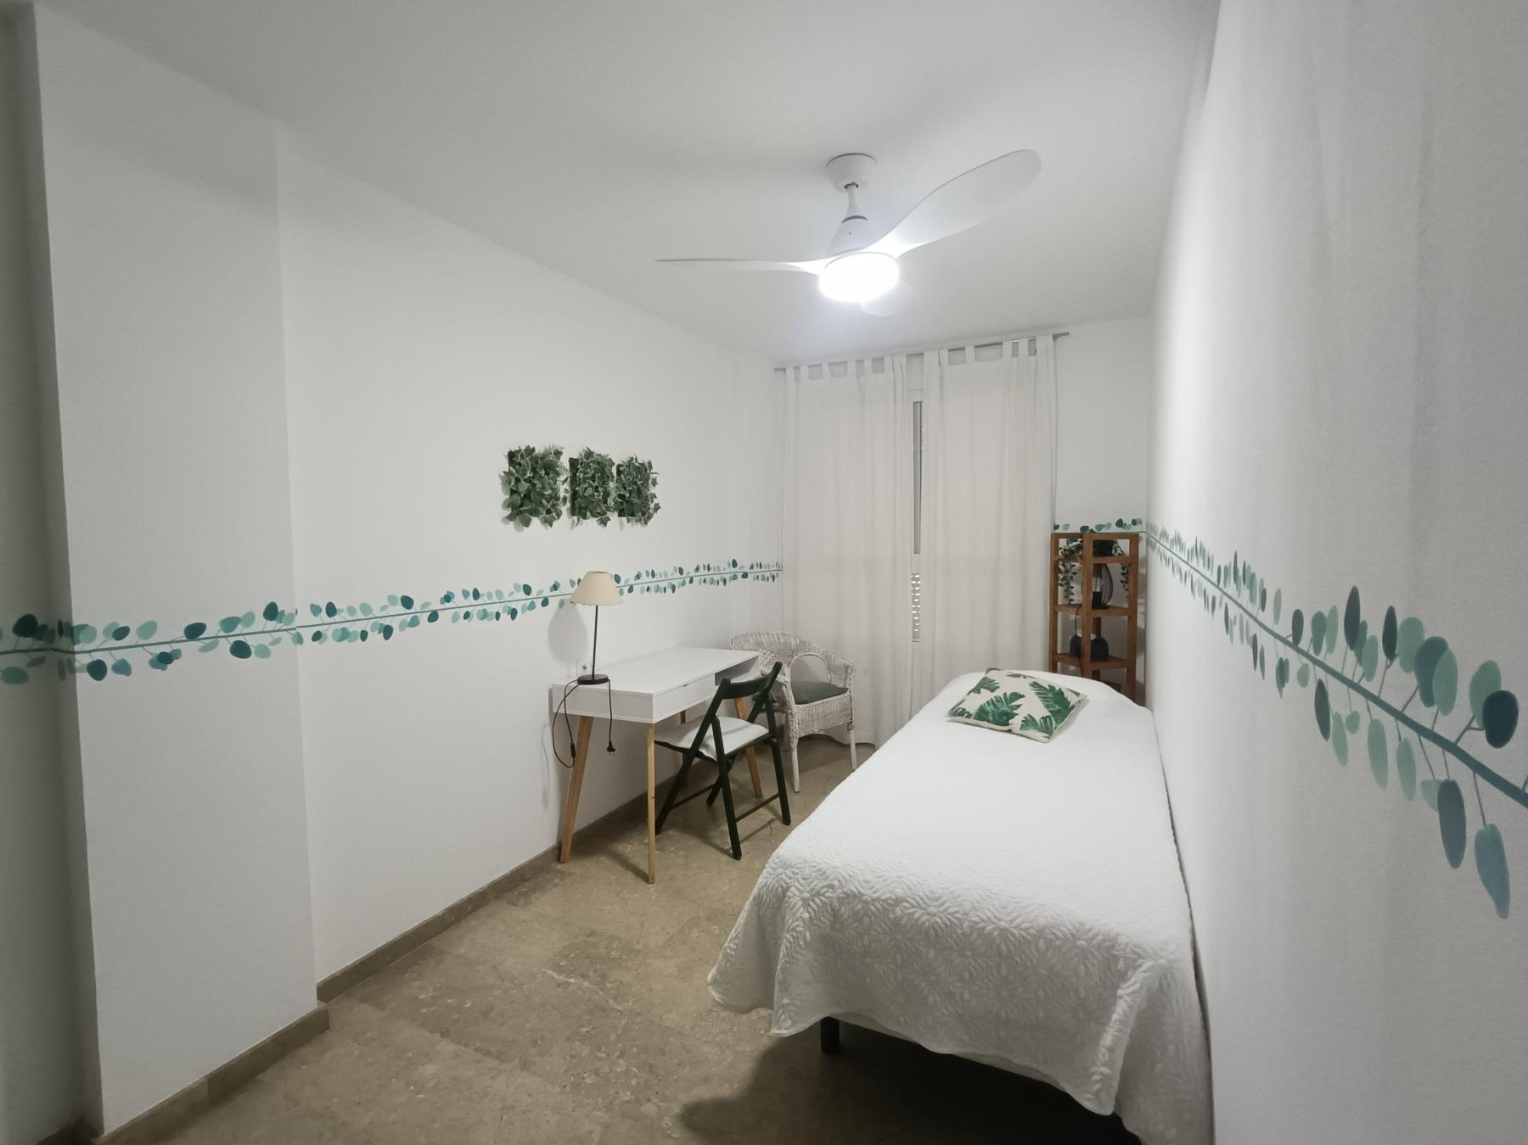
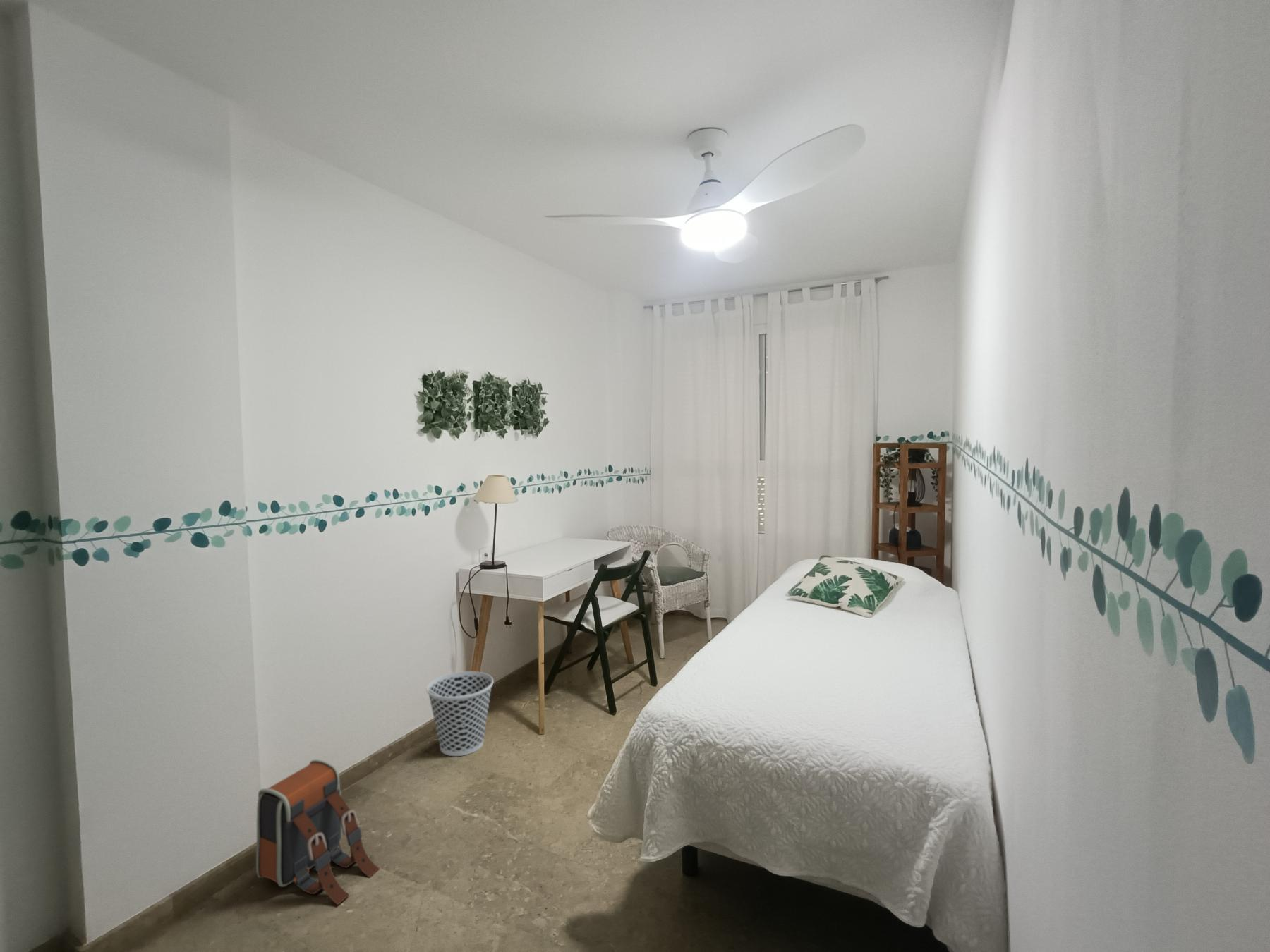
+ backpack (308, 823)
+ wastebasket (461, 714)
